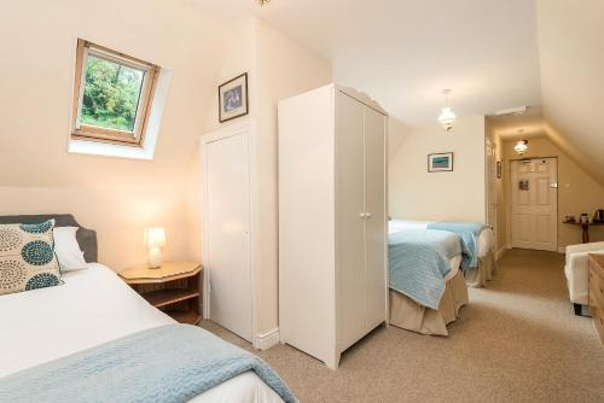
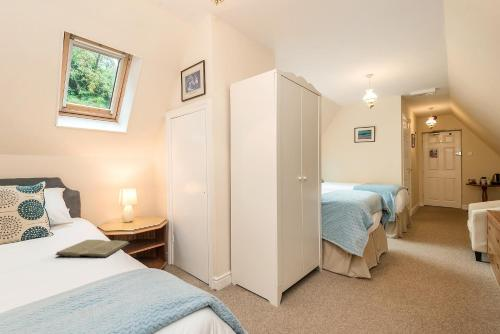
+ book (95, 247)
